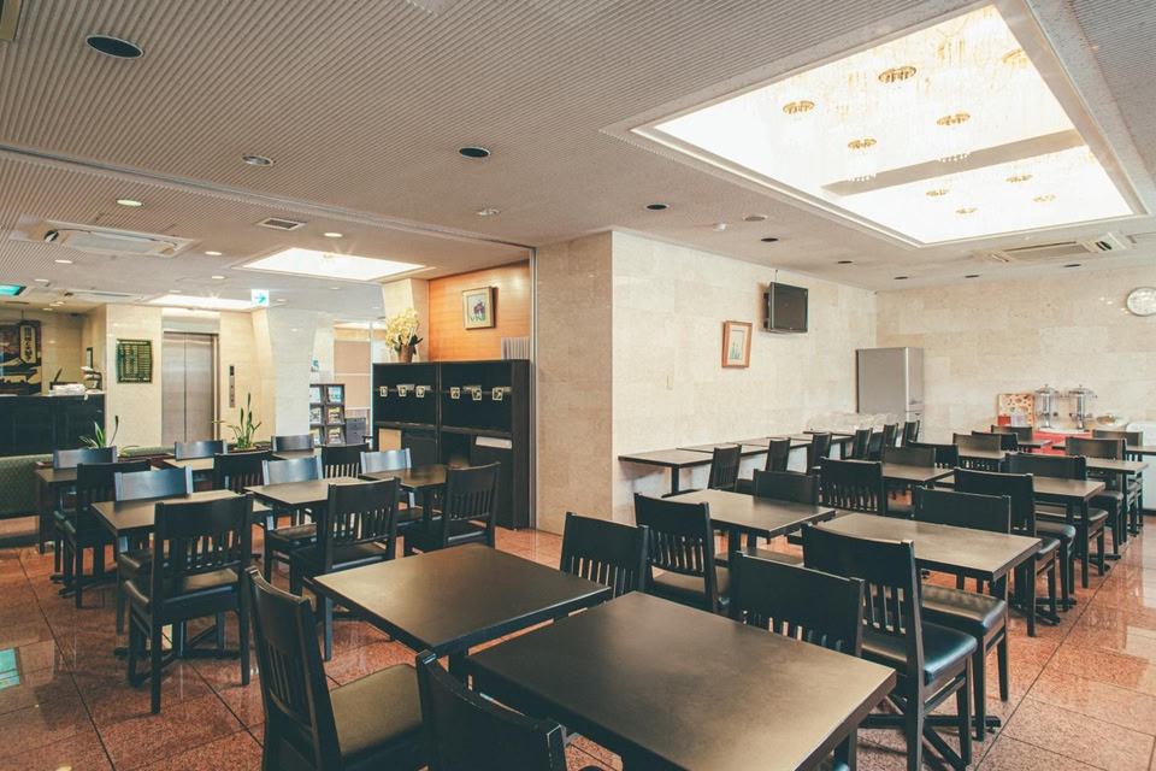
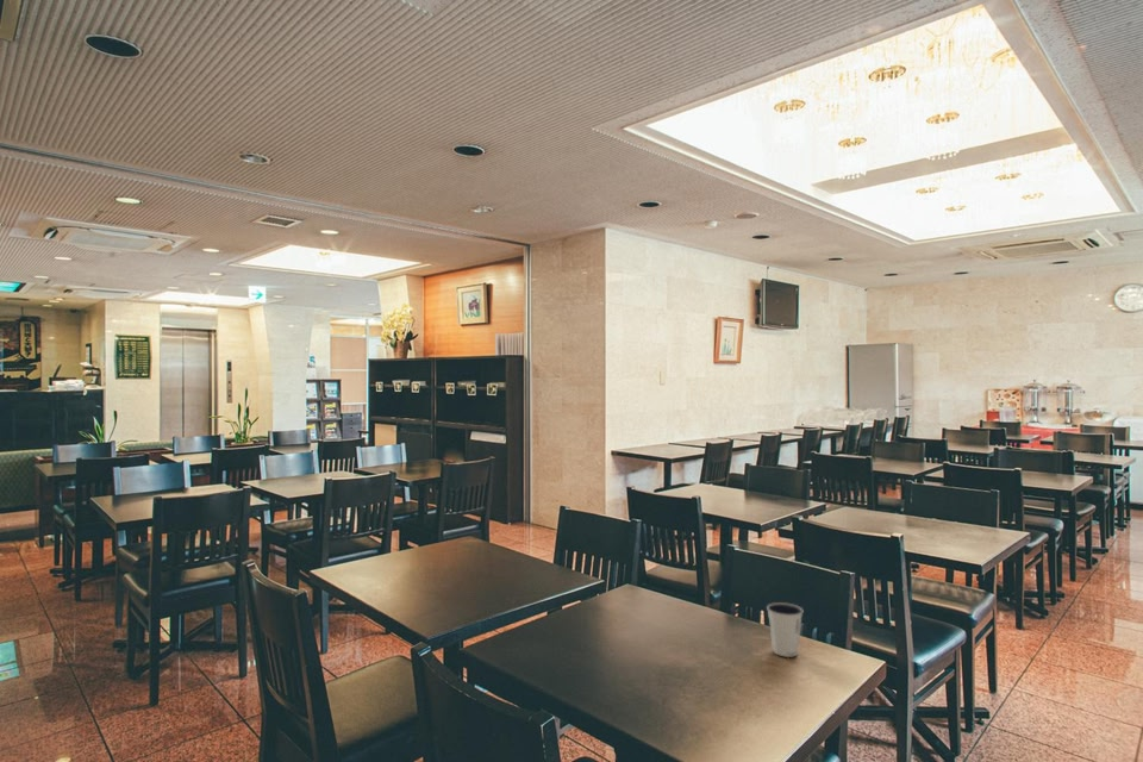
+ dixie cup (785, 630)
